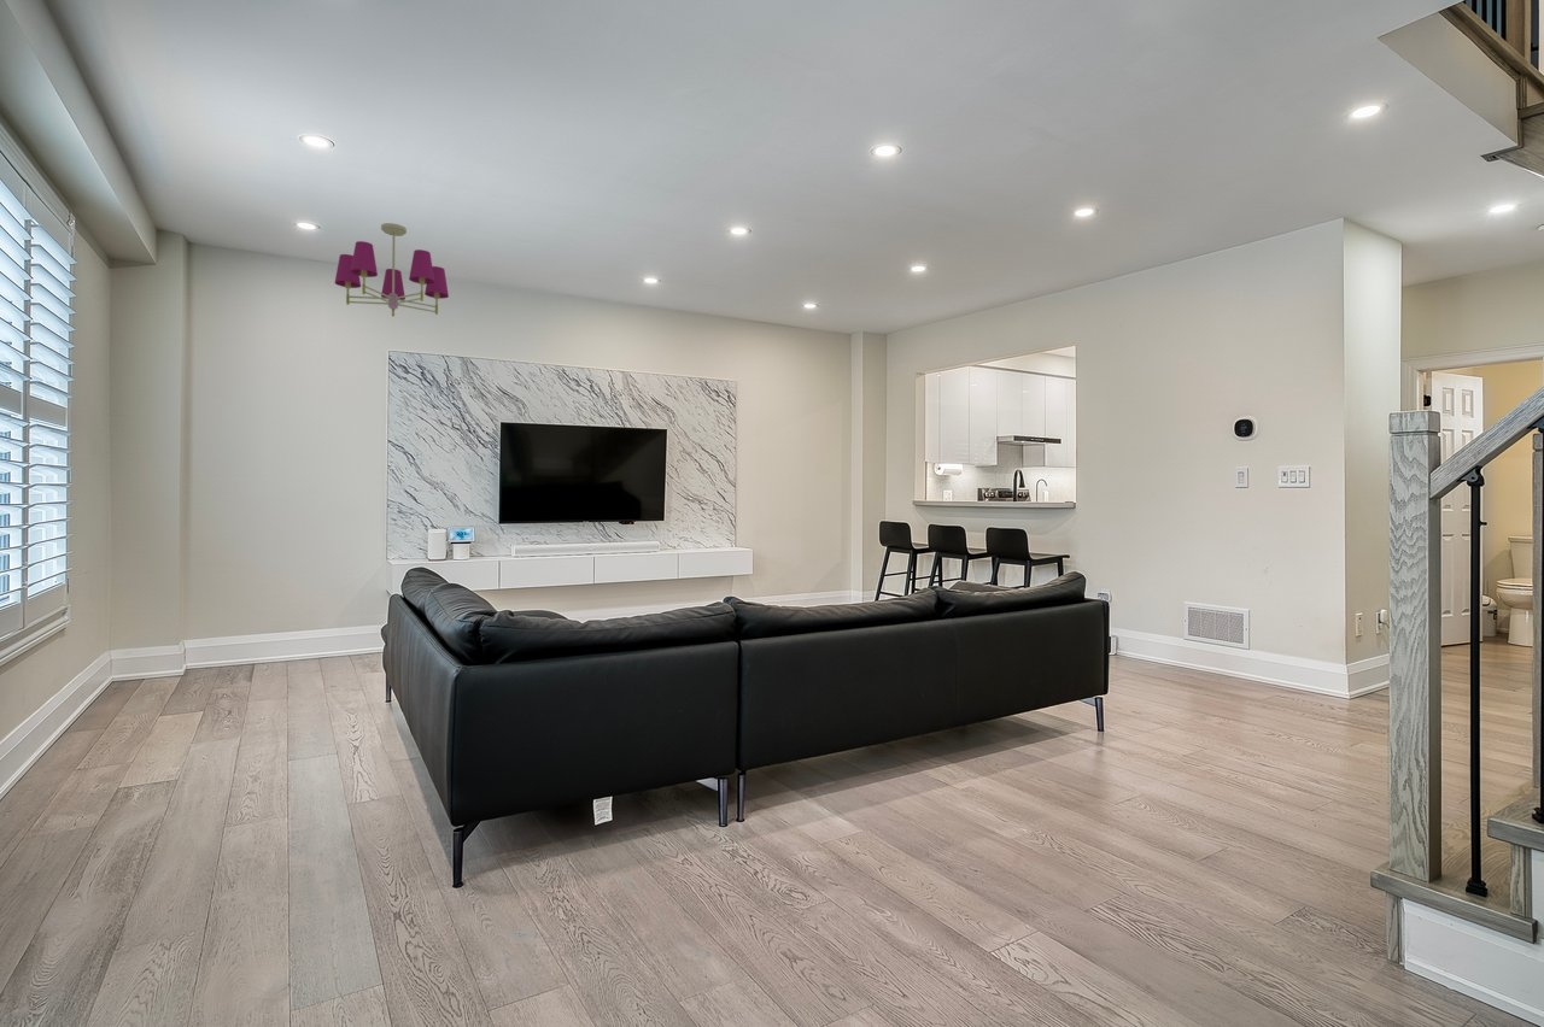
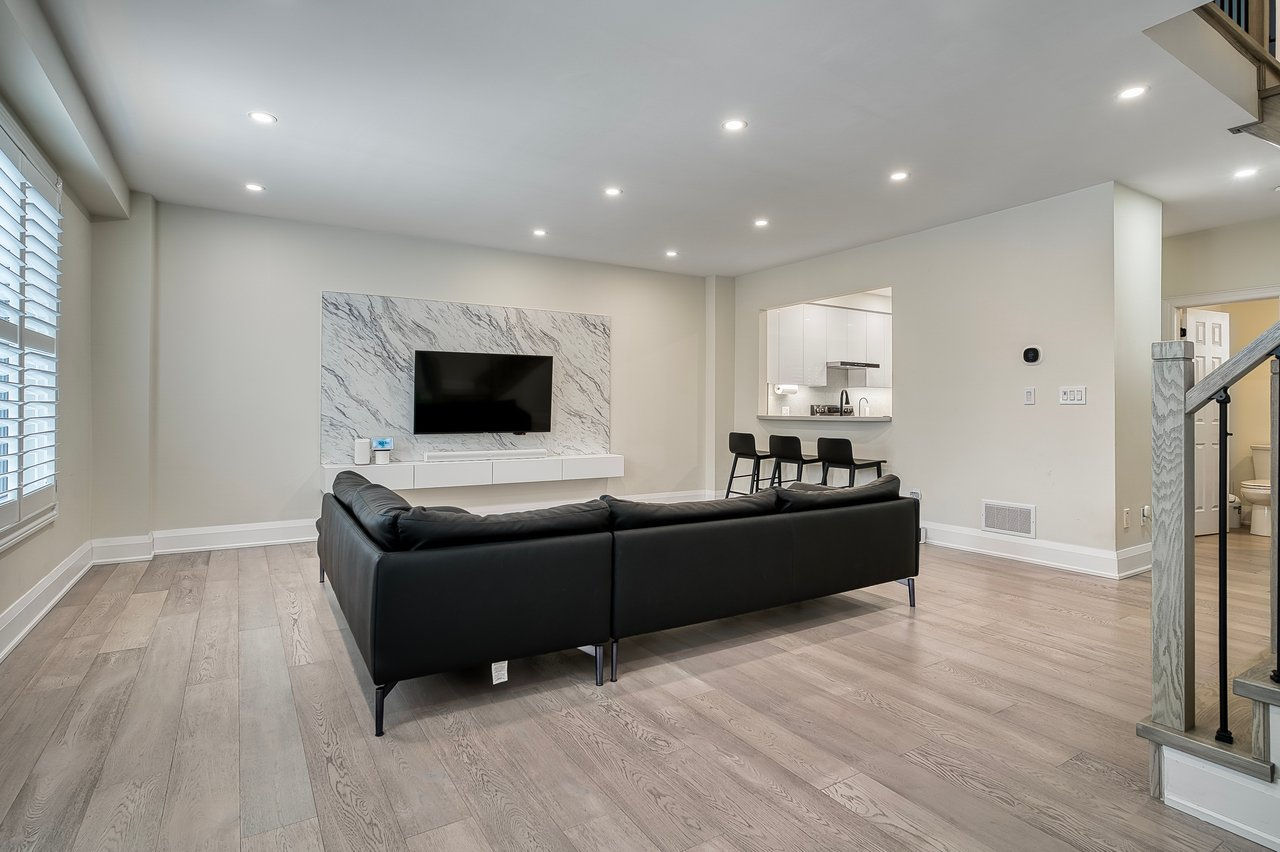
- chandelier (393, 271)
